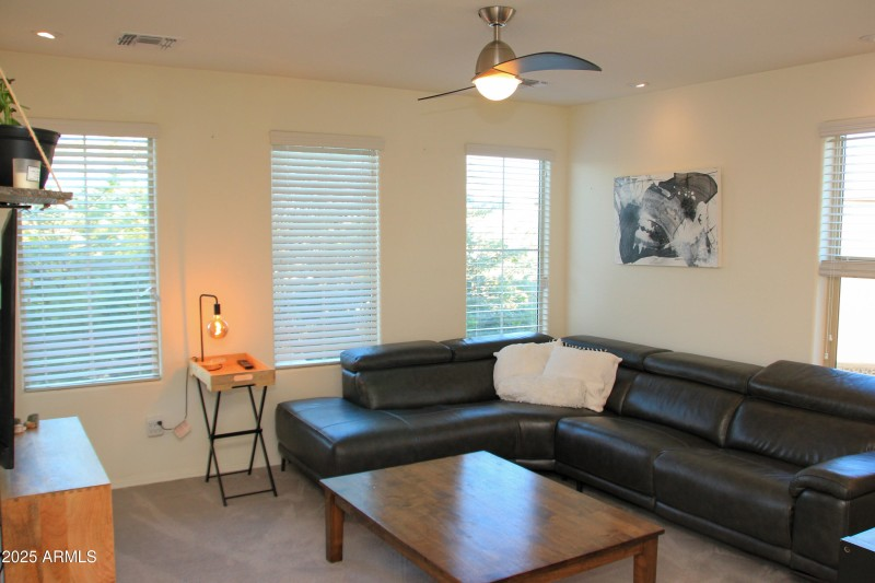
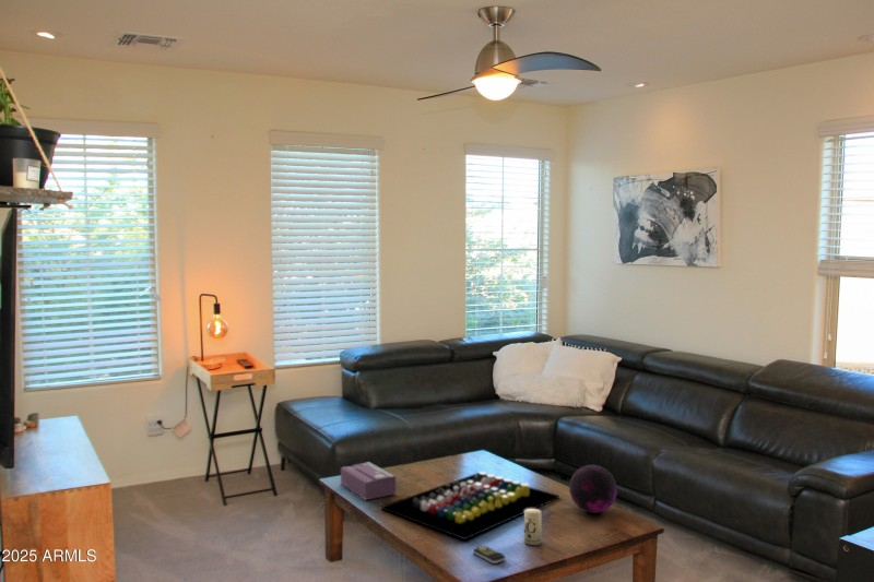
+ tissue box (367, 479)
+ board game (472, 495)
+ candle (532, 526)
+ decorative orb (592, 488)
+ remote control (488, 554)
